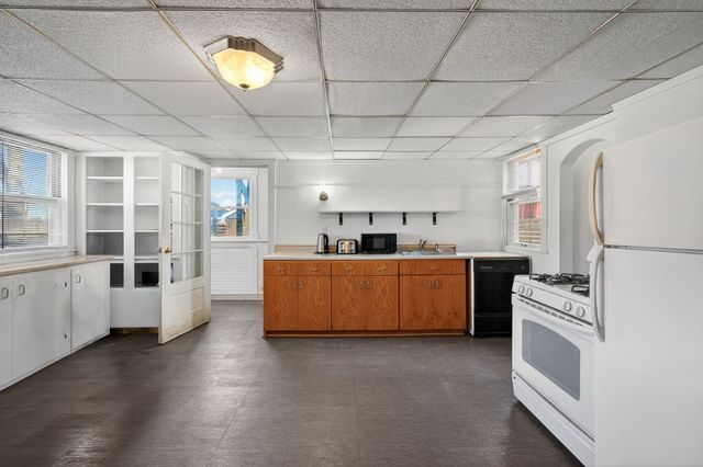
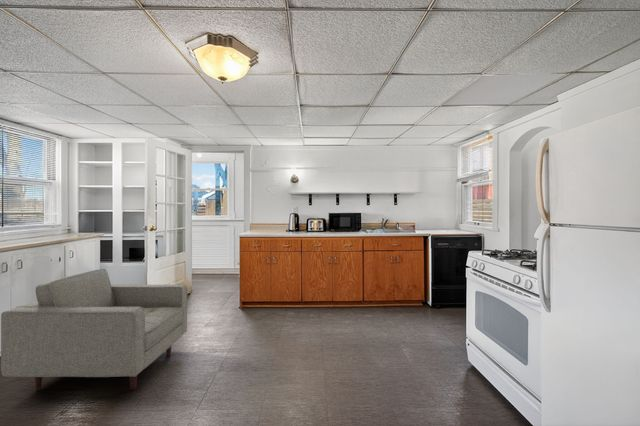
+ chair (109, 322)
